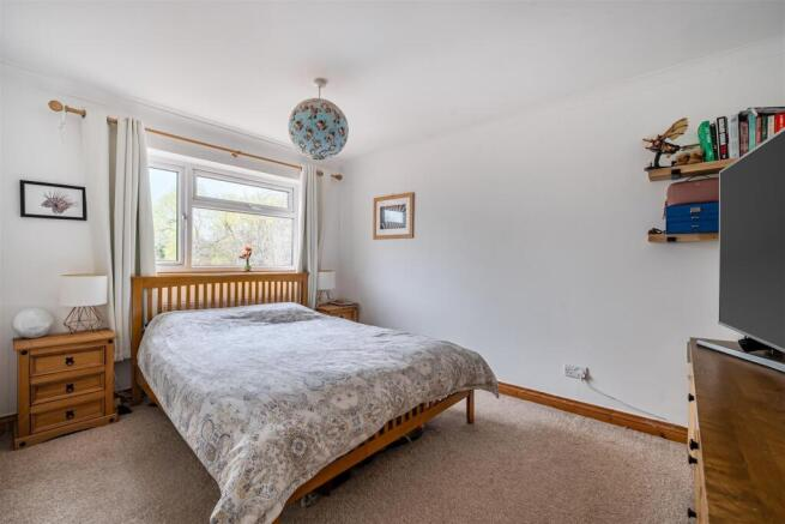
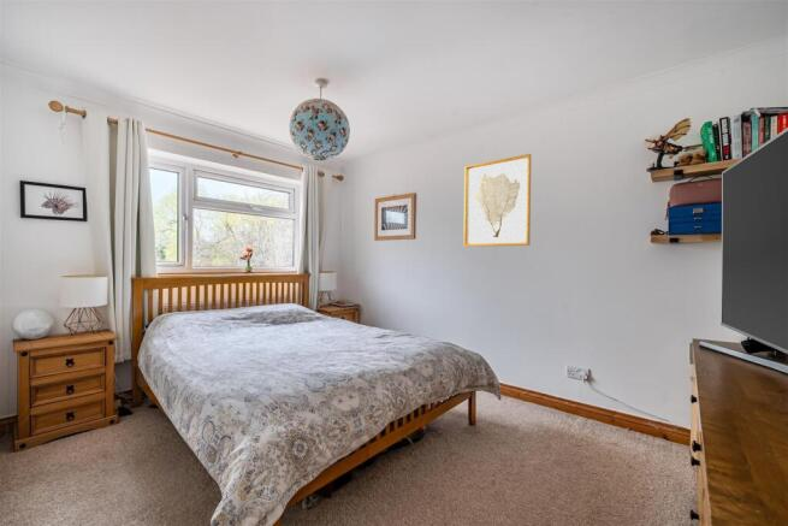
+ wall art (494, 203)
